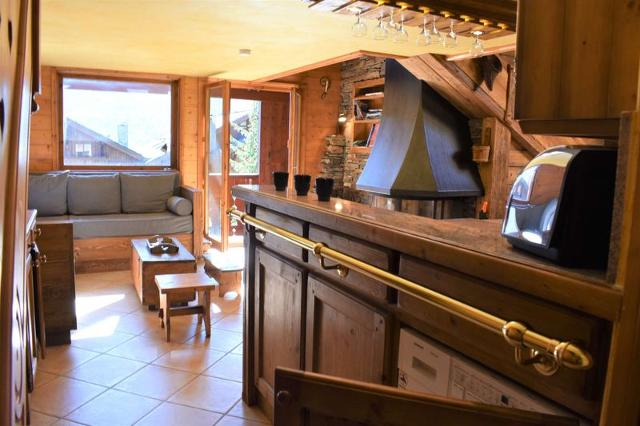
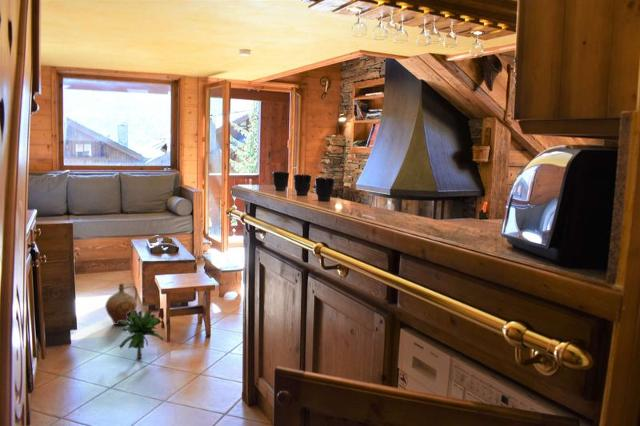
+ ceramic jug (121, 303)
+ decorative plant (140, 333)
